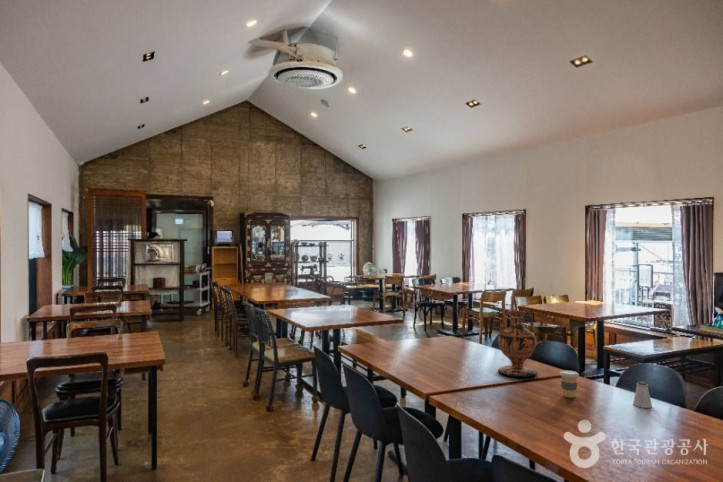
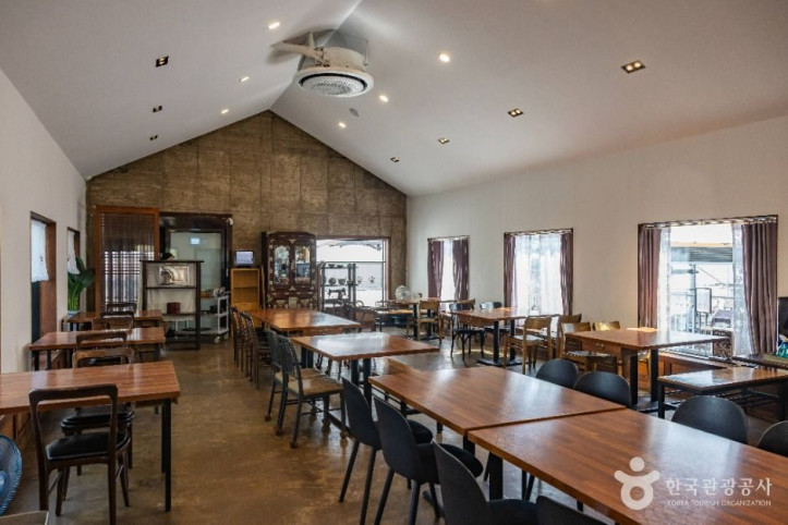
- saltshaker (642, 393)
- vase (517, 341)
- coffee cup (569, 384)
